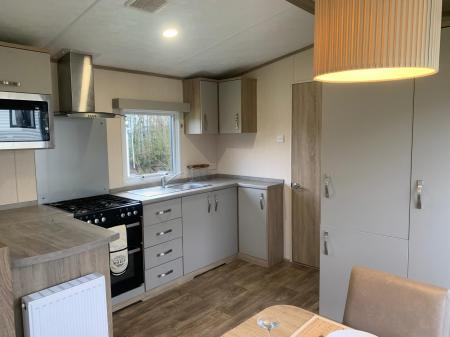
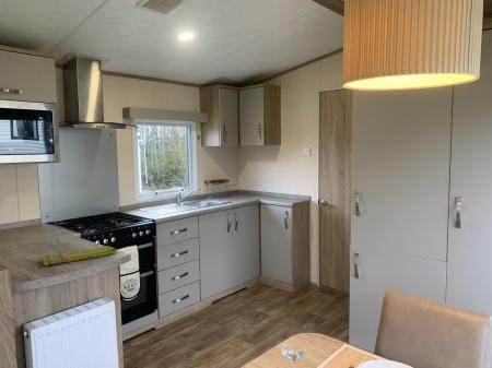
+ dish towel (79, 253)
